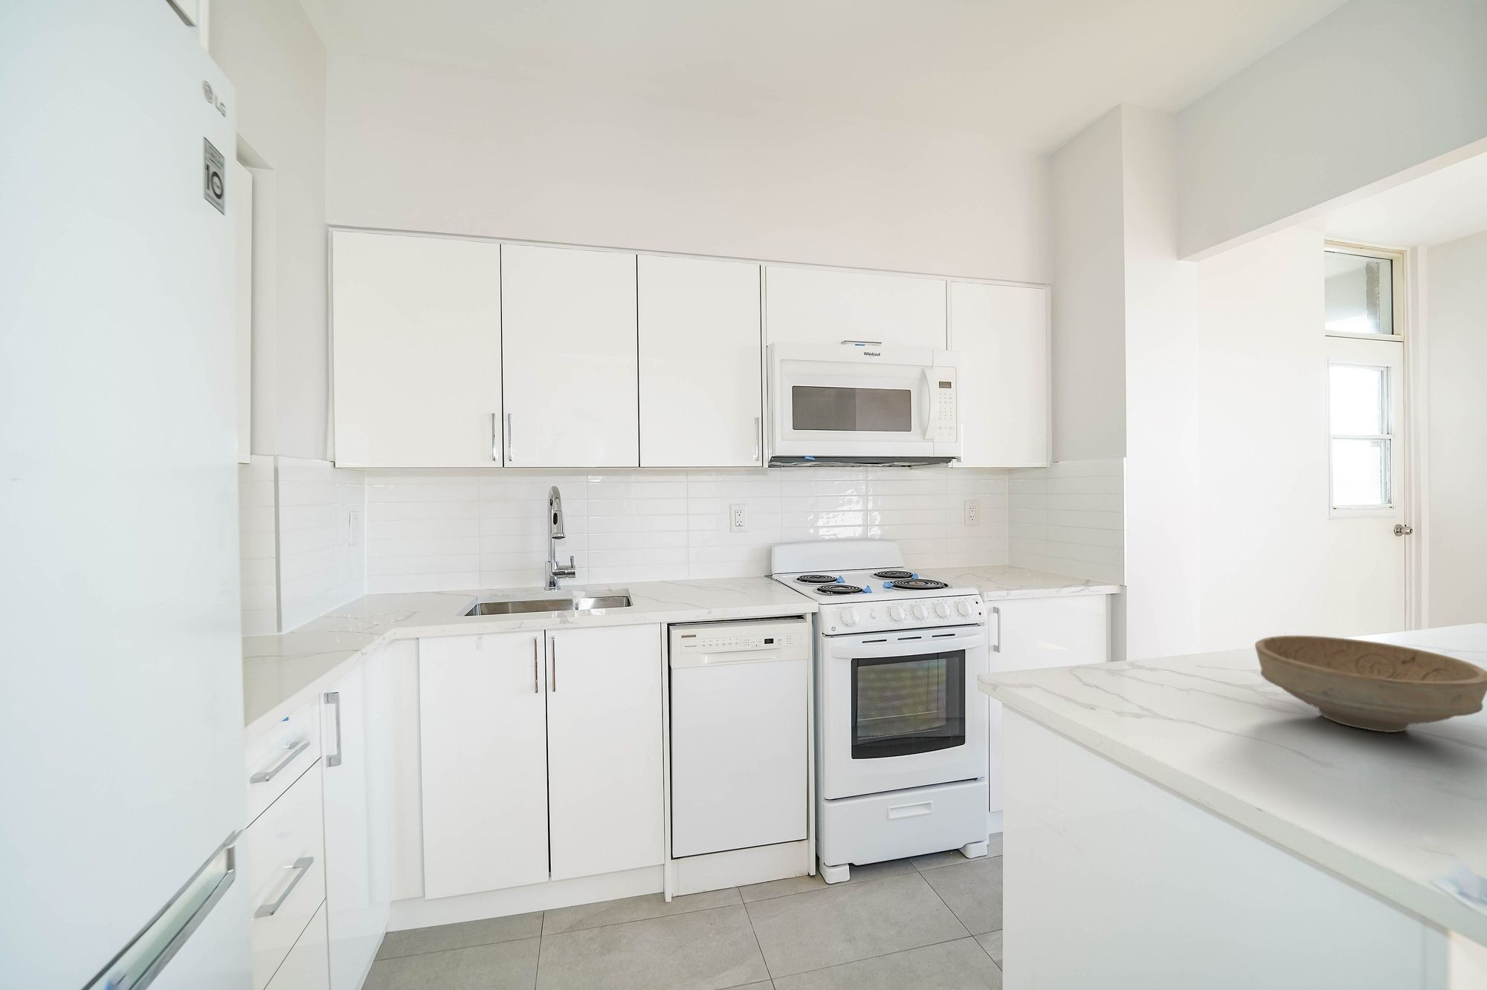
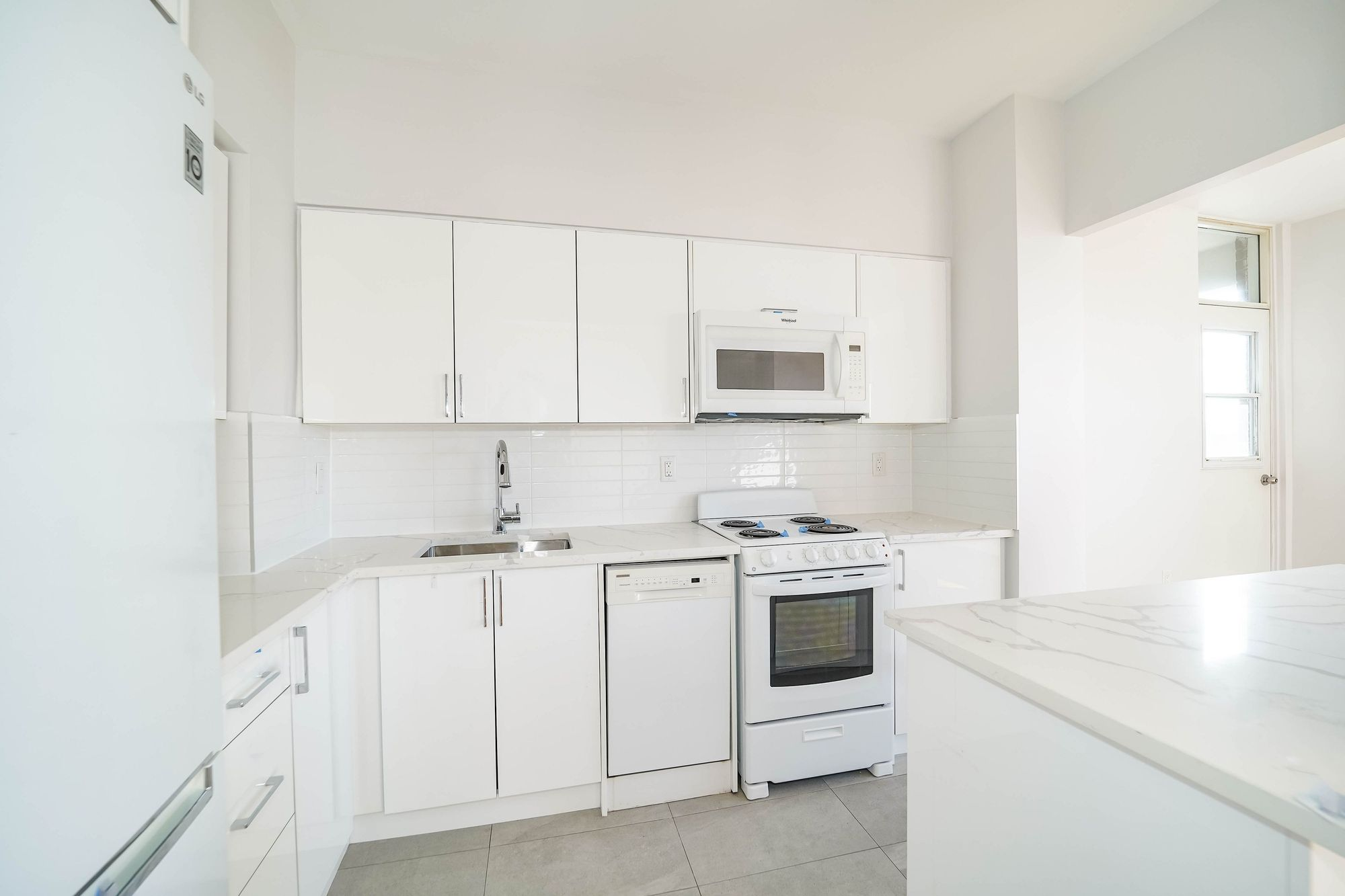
- bowl (1362, 687)
